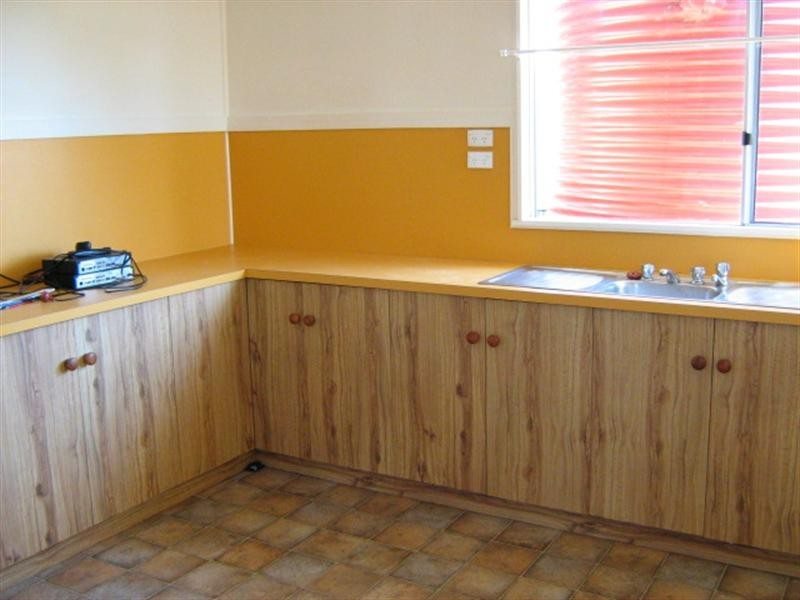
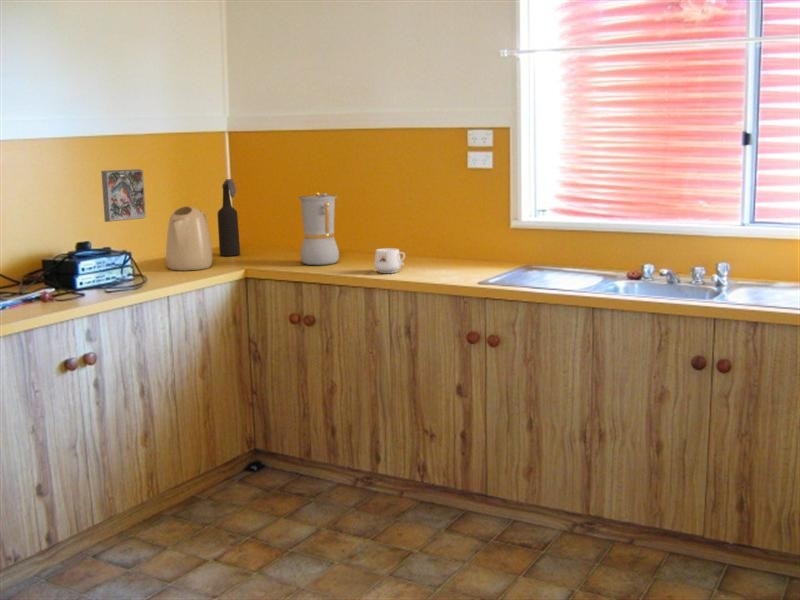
+ bottle (228, 217)
+ decorative tile (124, 195)
+ coffee maker (320, 228)
+ mug (390, 260)
+ kettle (189, 237)
